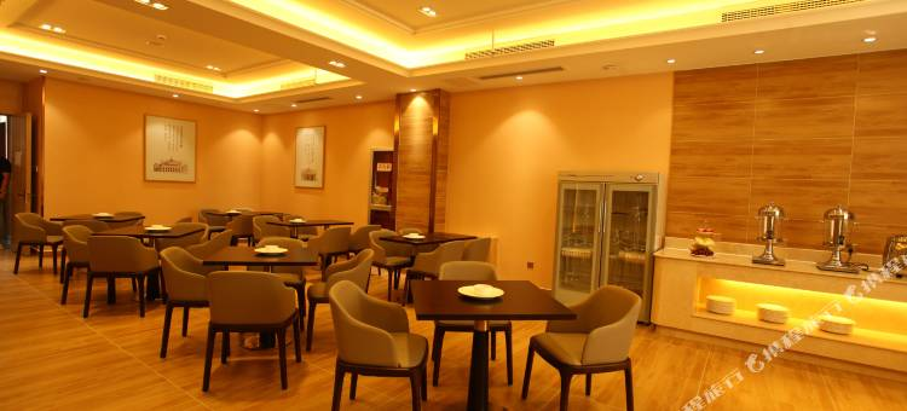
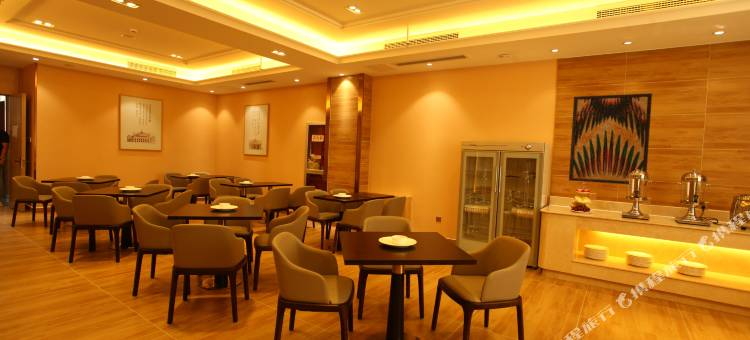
+ wall art (608, 139)
